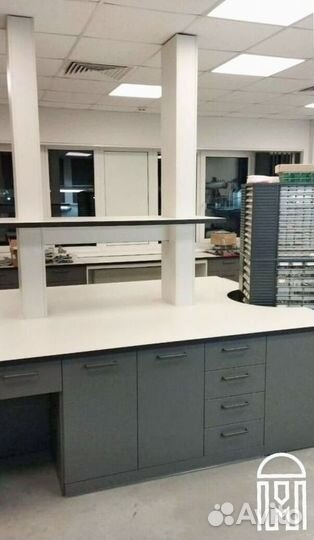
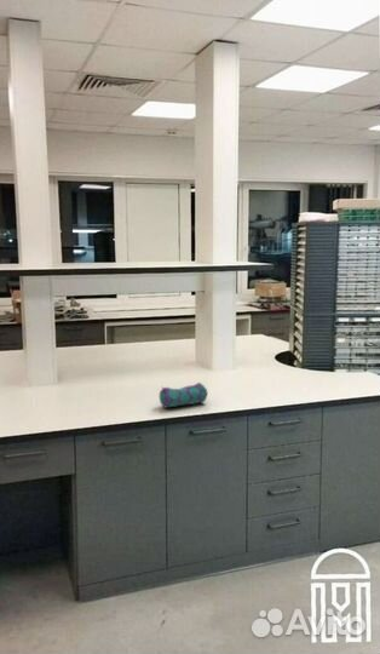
+ pencil case (183, 394)
